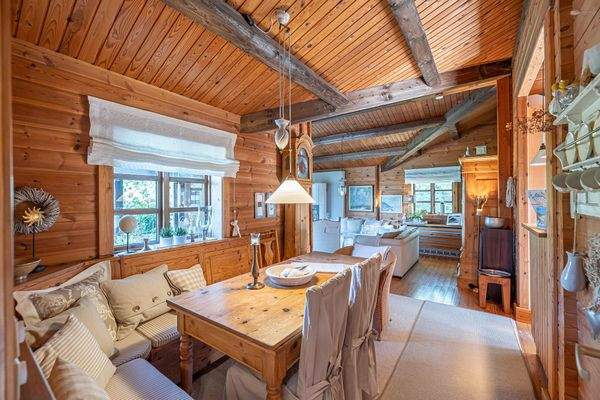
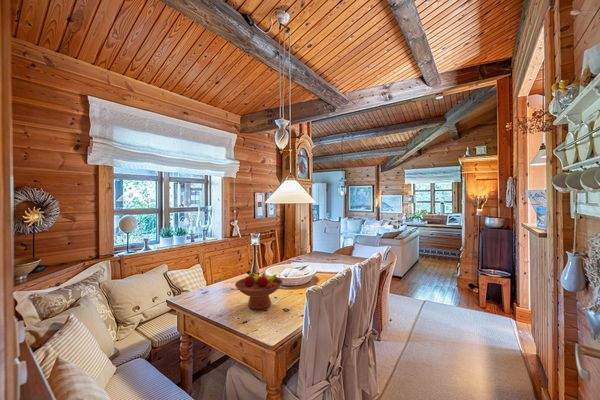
+ fruit bowl (259, 289)
